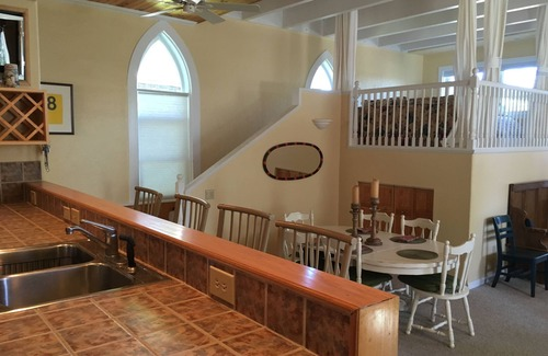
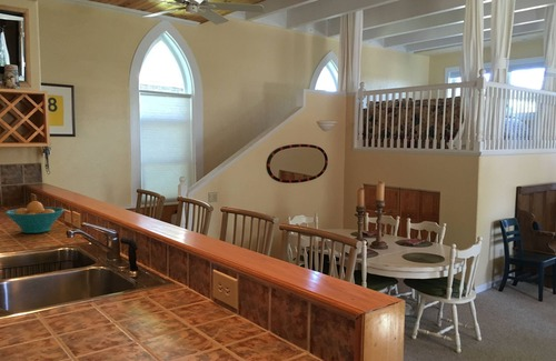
+ fruit bowl (36, 215)
